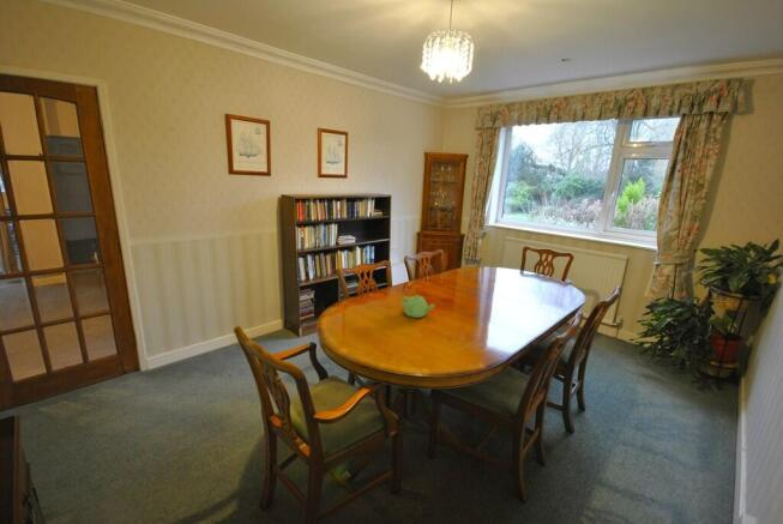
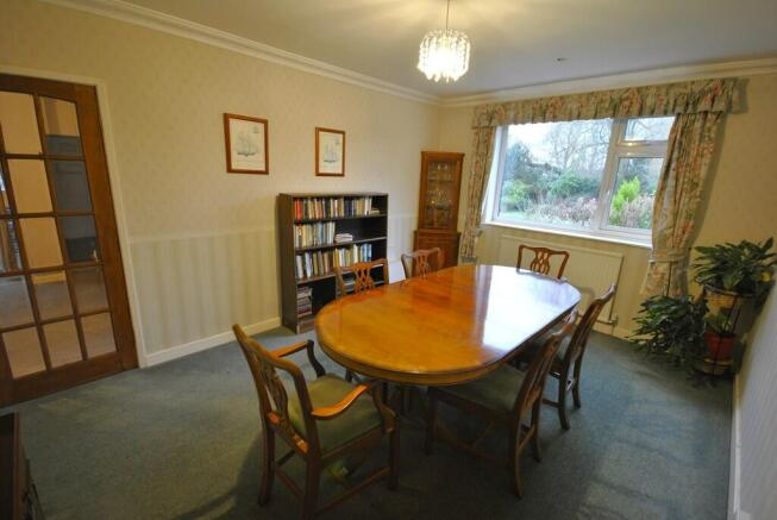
- teapot (416, 305)
